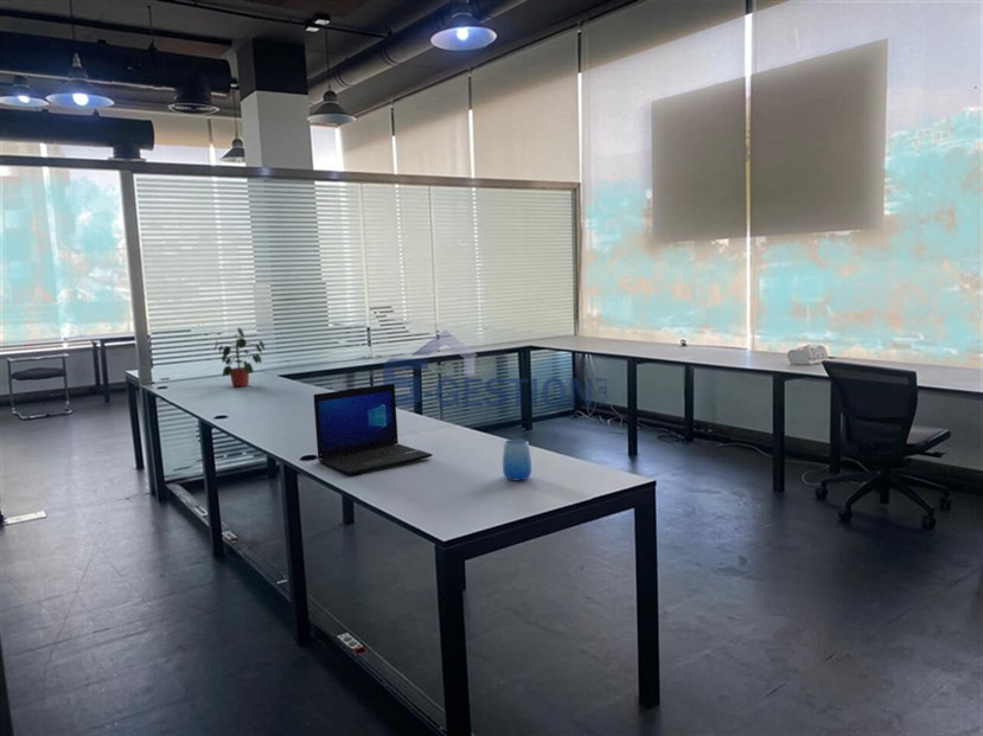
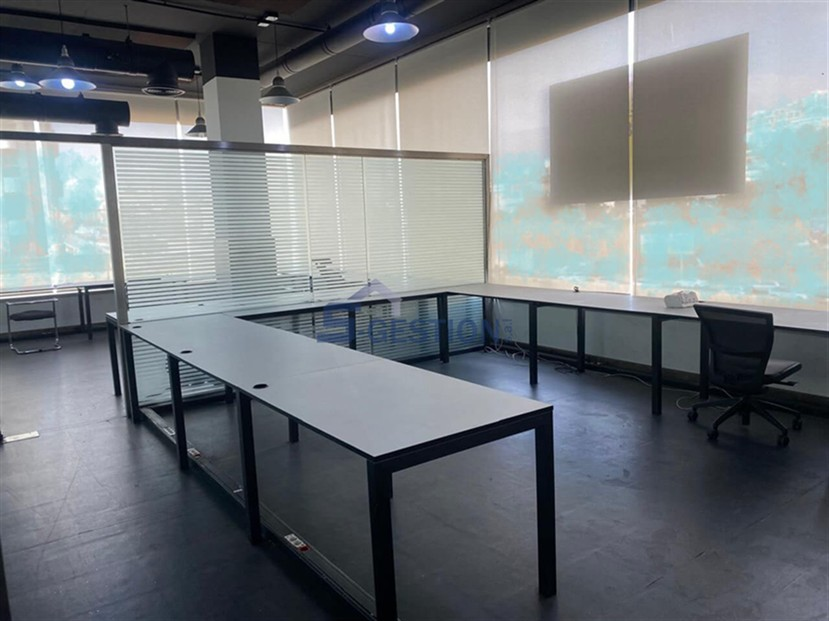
- laptop (372, 425)
- potted plant (241, 356)
- cup (516, 459)
